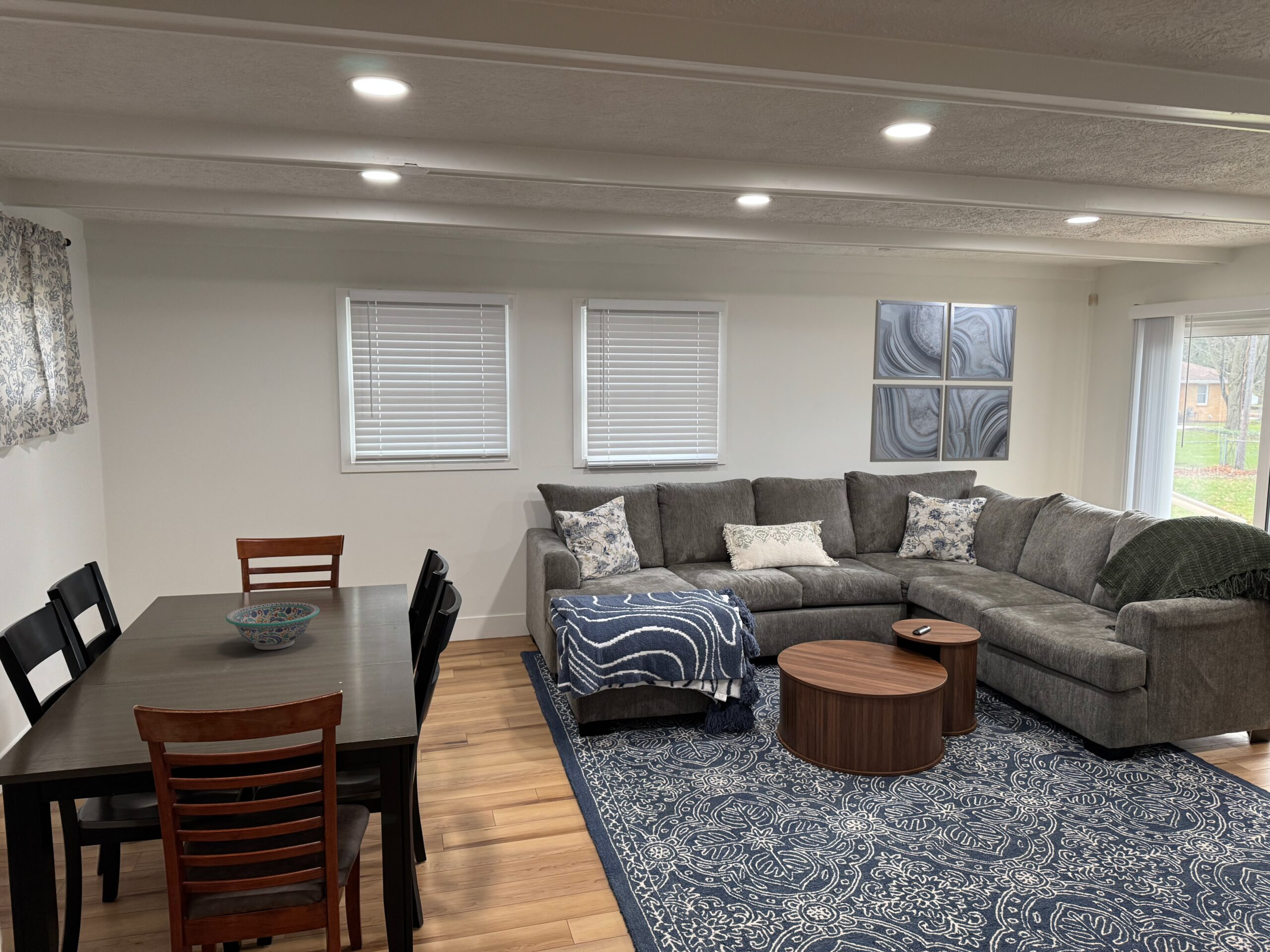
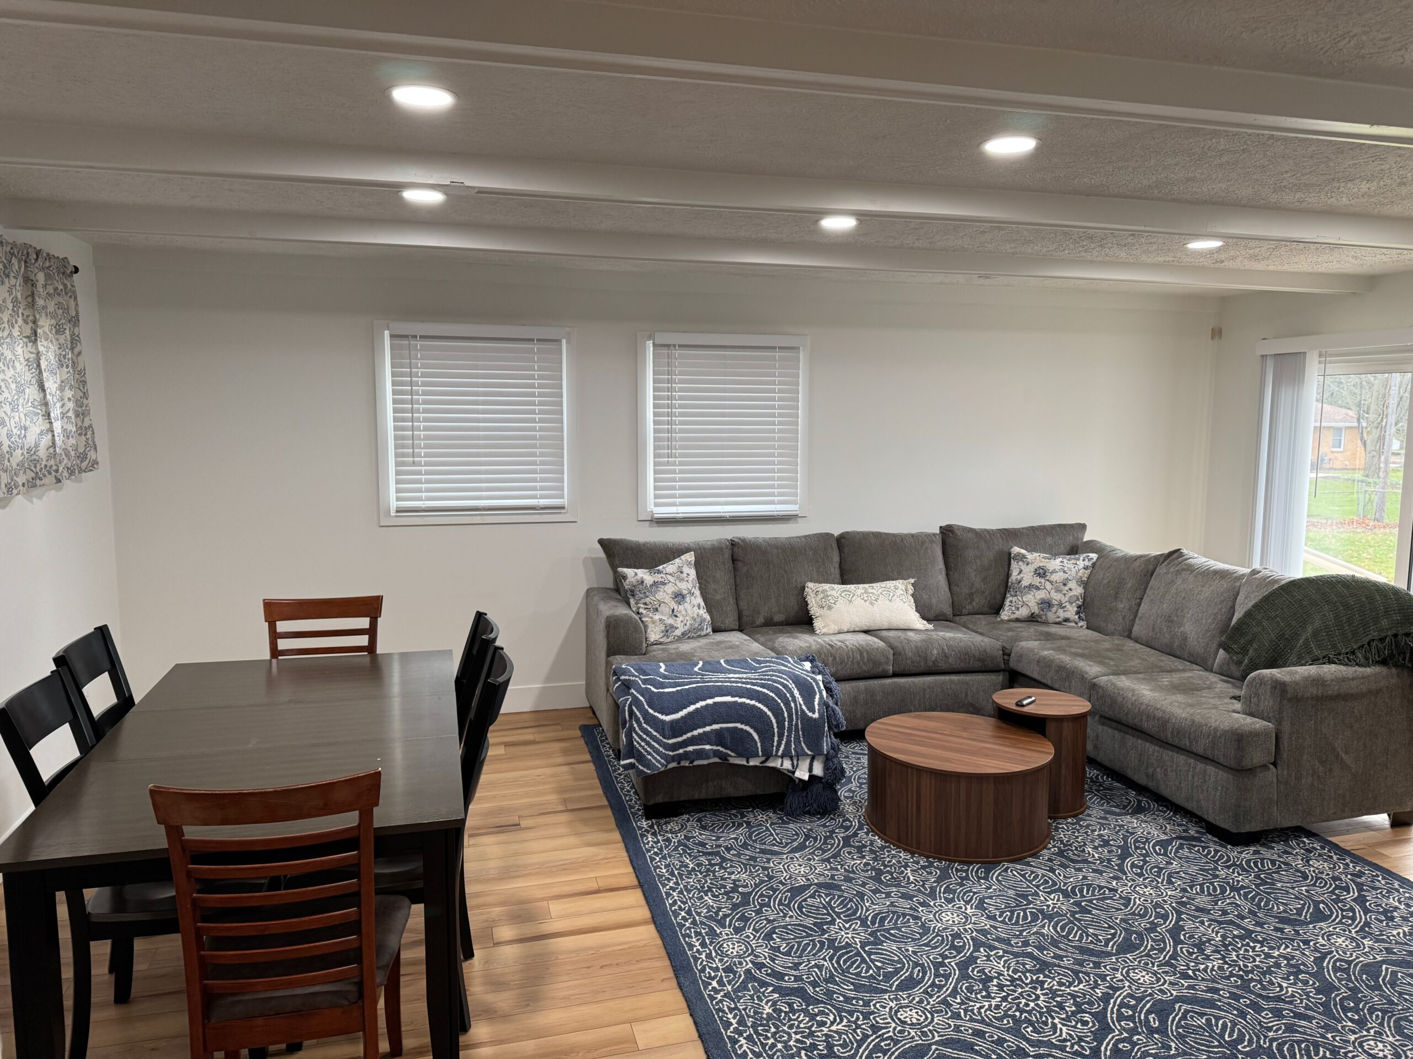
- decorative bowl (274, 628)
- wall art (945, 385)
